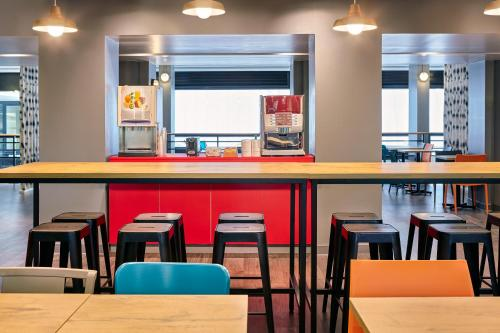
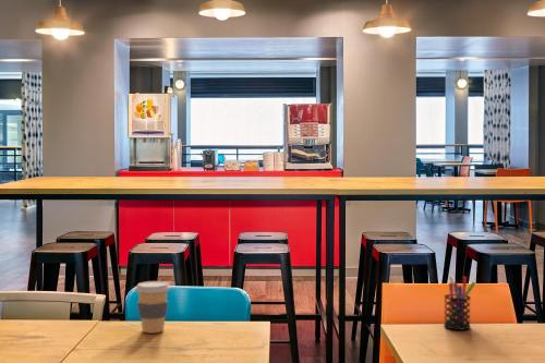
+ pen holder (460, 300)
+ coffee cup (153, 306)
